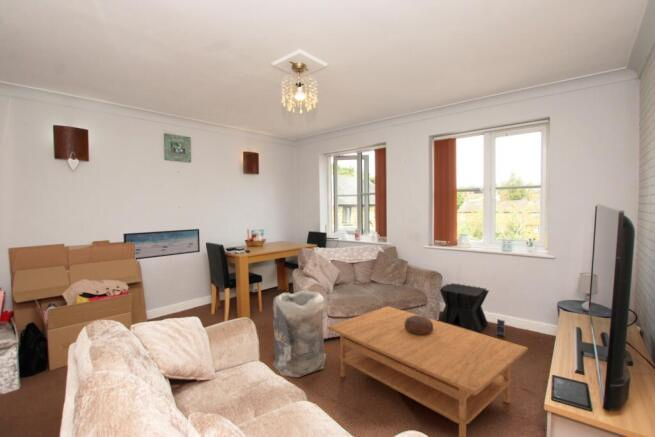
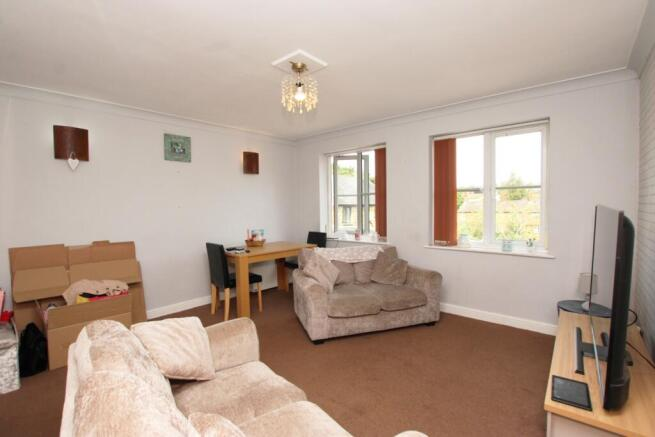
- bag (300, 327)
- decorative bowl (418, 323)
- coffee table (418, 361)
- side table (472, 307)
- wall art (164, 243)
